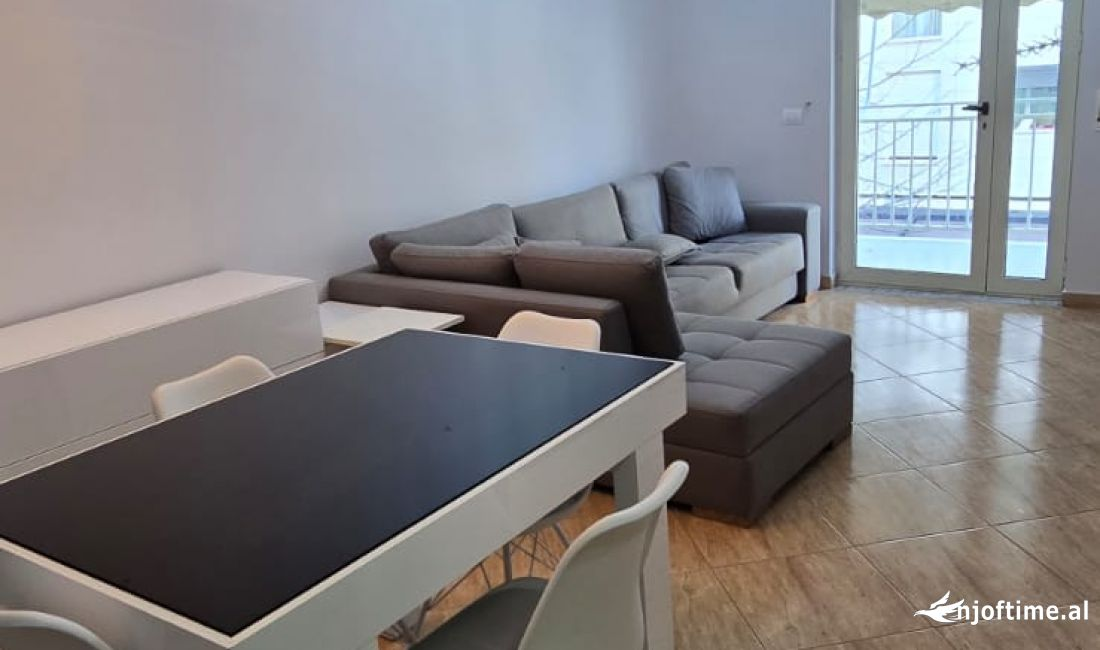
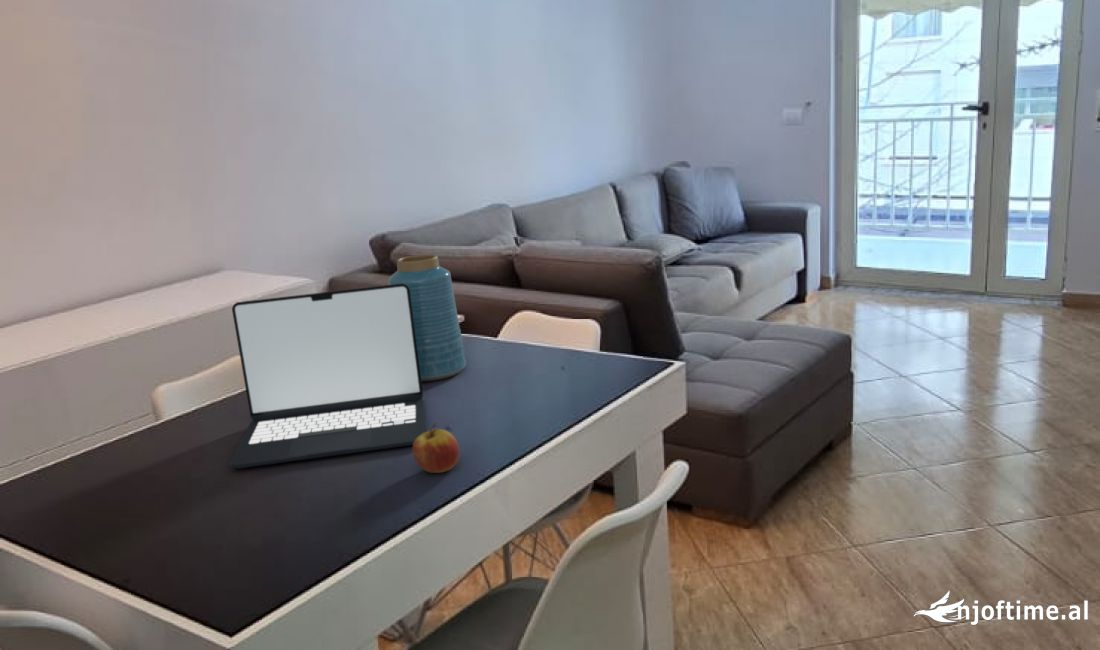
+ apple (435, 447)
+ vase (424, 315)
+ laptop (324, 371)
